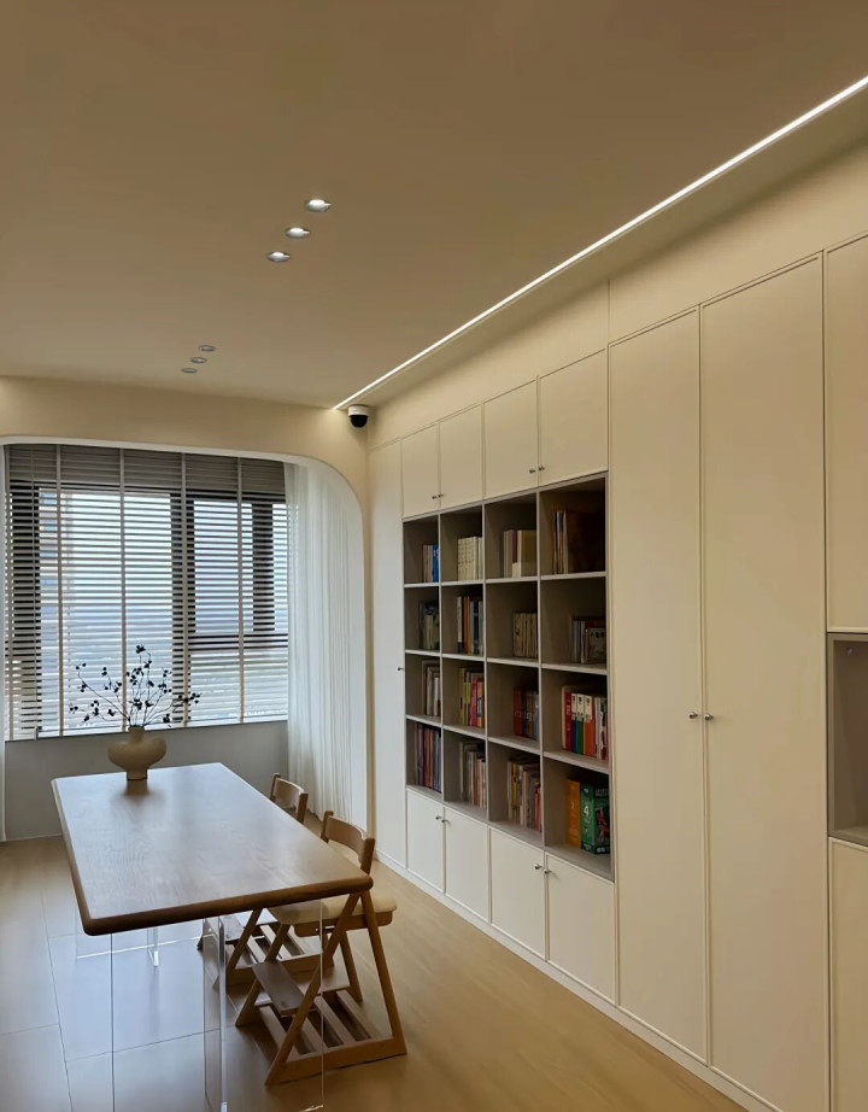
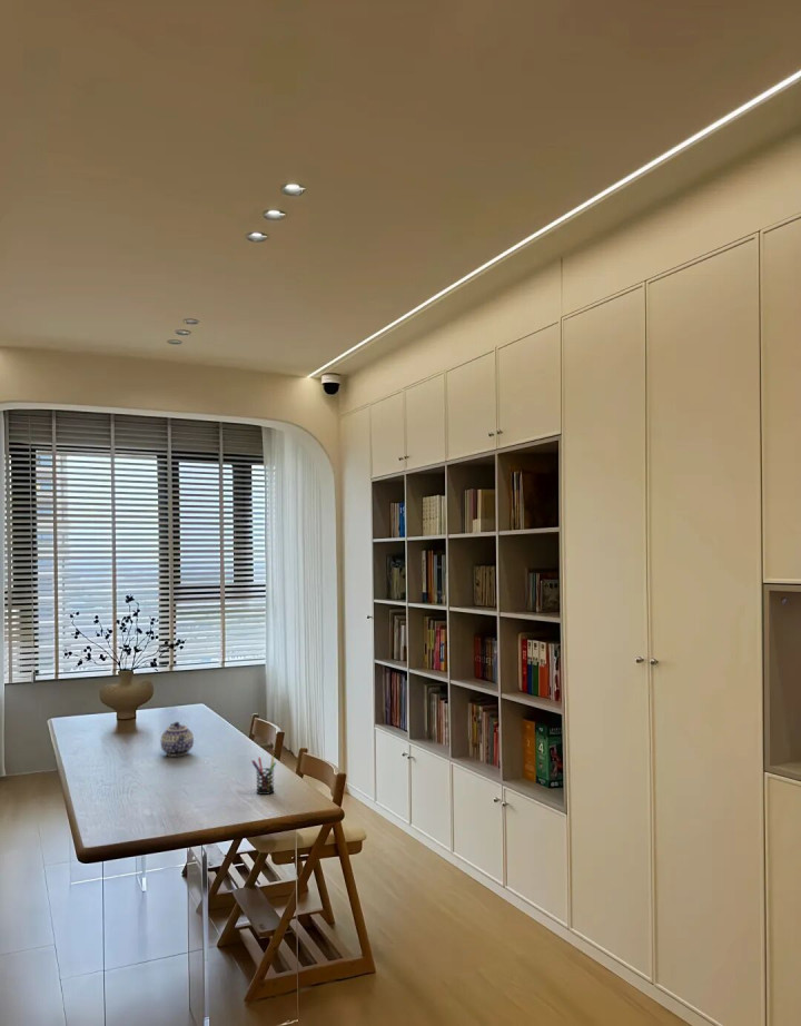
+ teapot (177, 737)
+ pen holder (266, 773)
